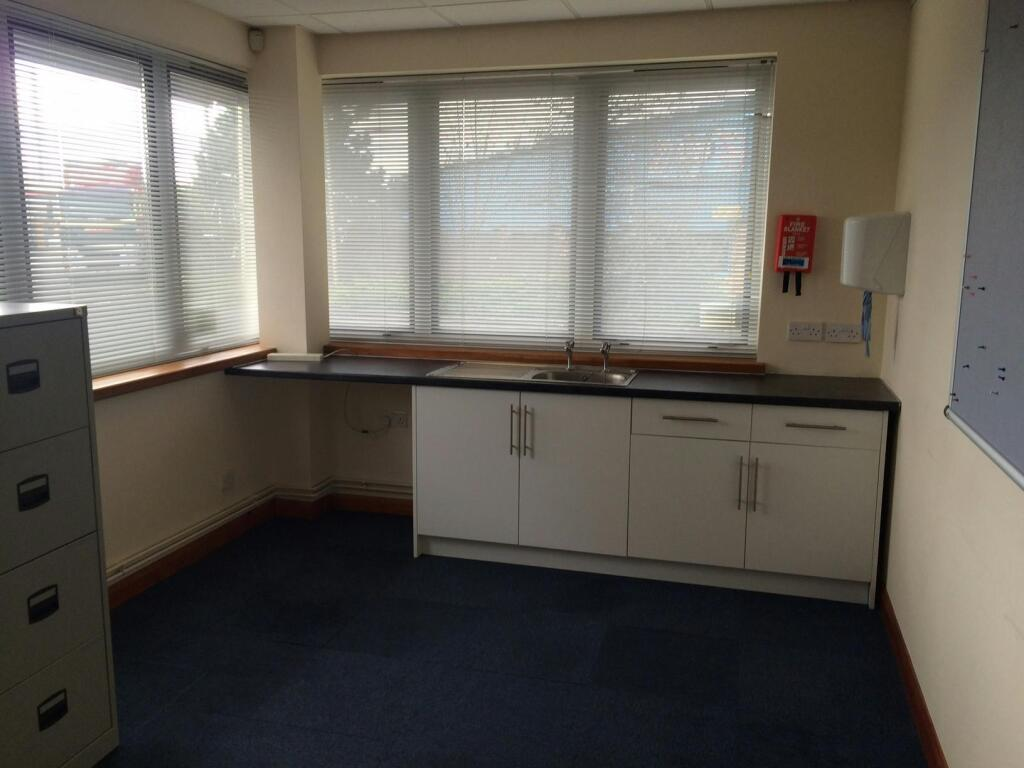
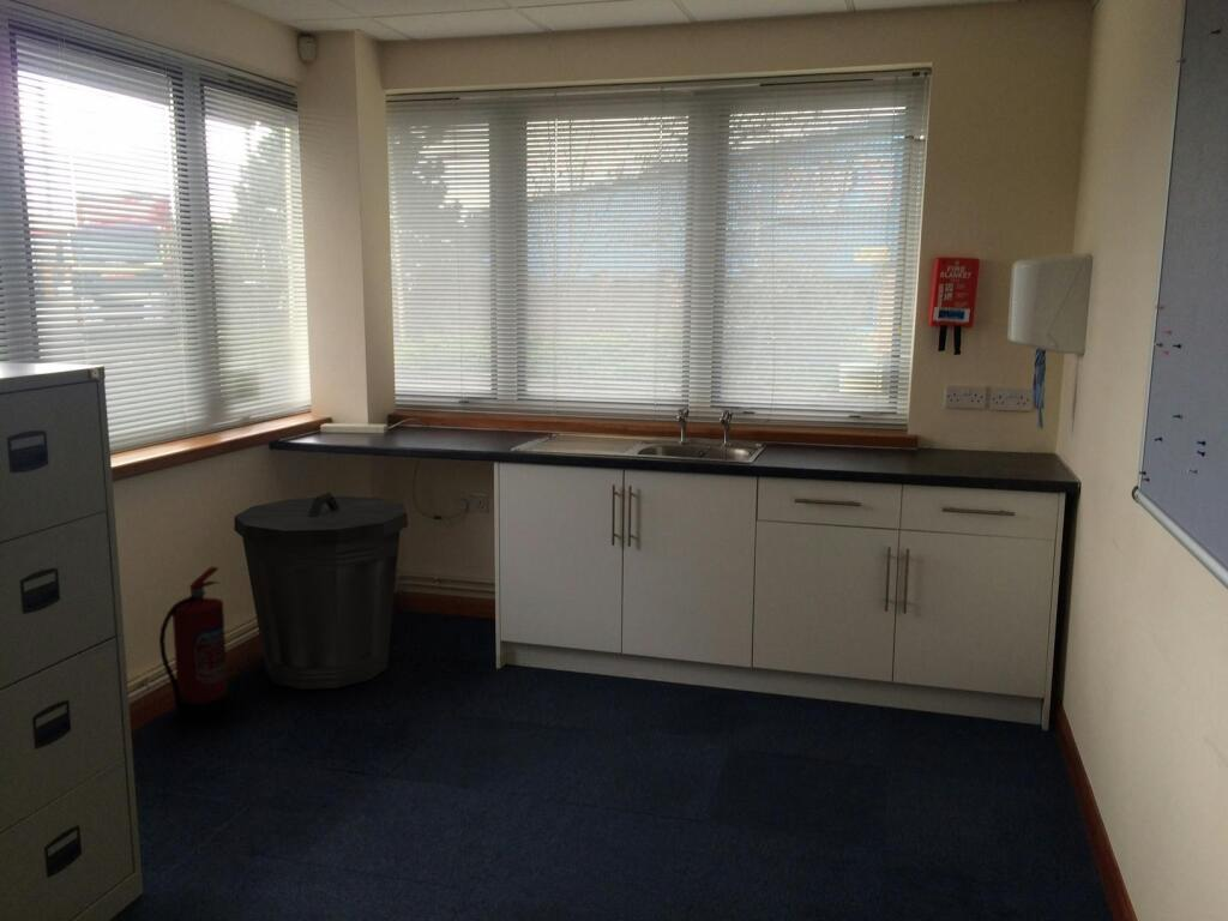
+ trash can (324, 582)
+ fire extinguisher (191, 646)
